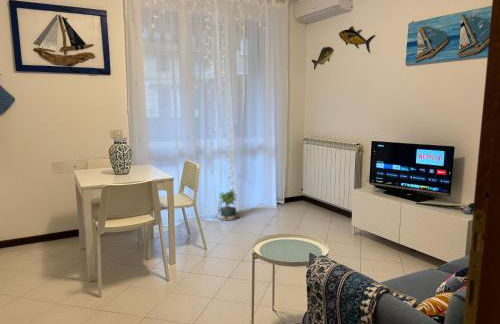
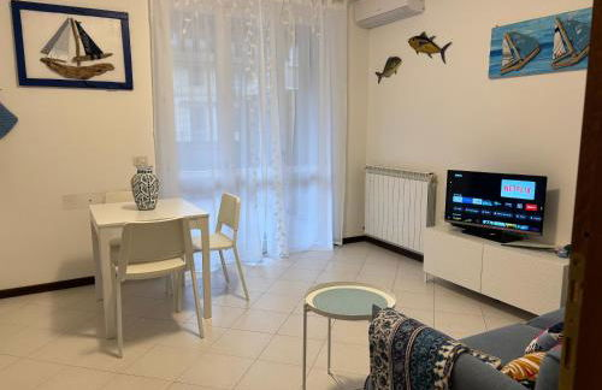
- potted plant (228, 203)
